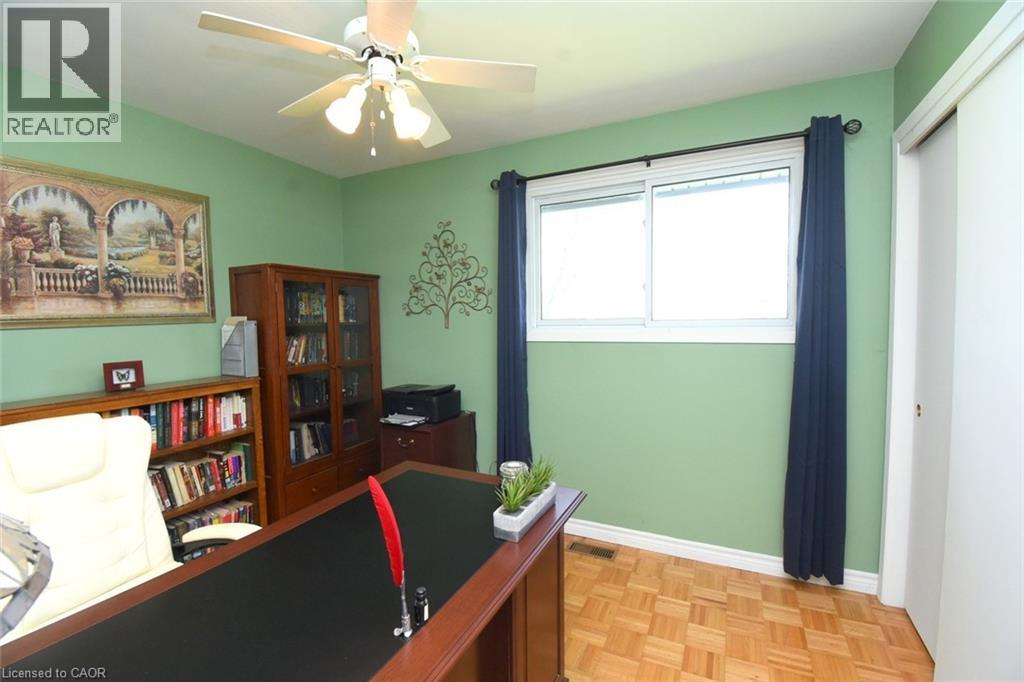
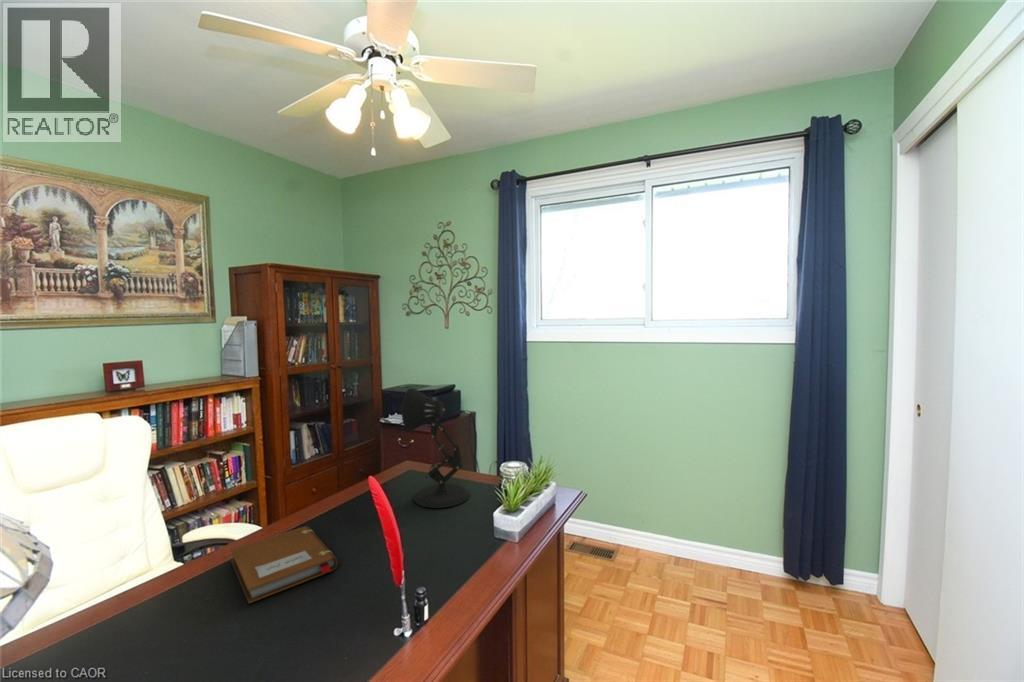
+ notebook (284, 559)
+ desk lamp (438, 442)
